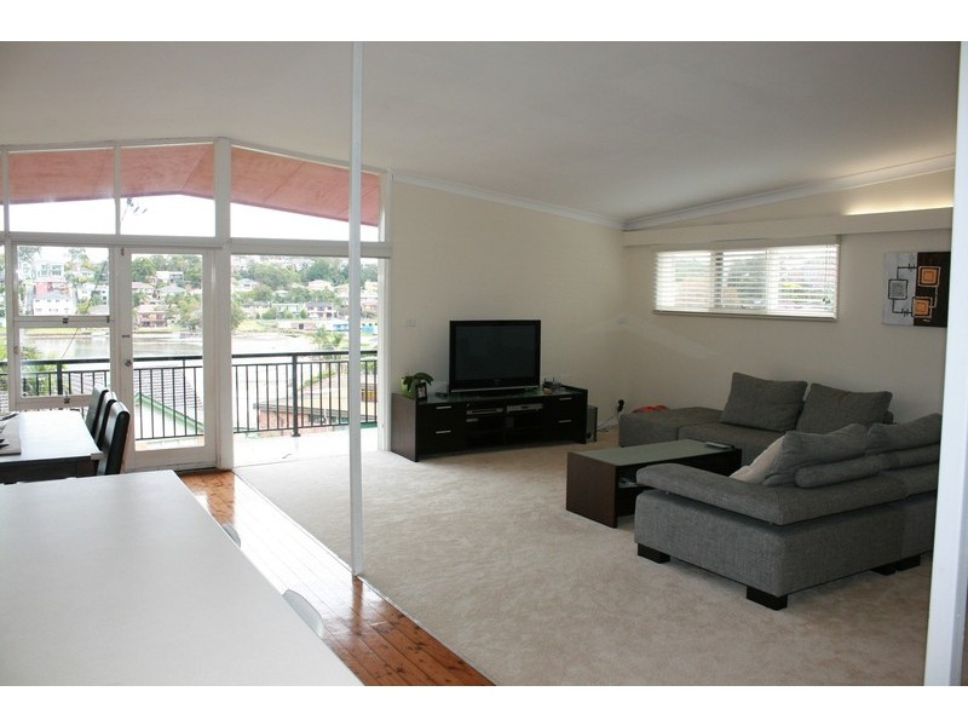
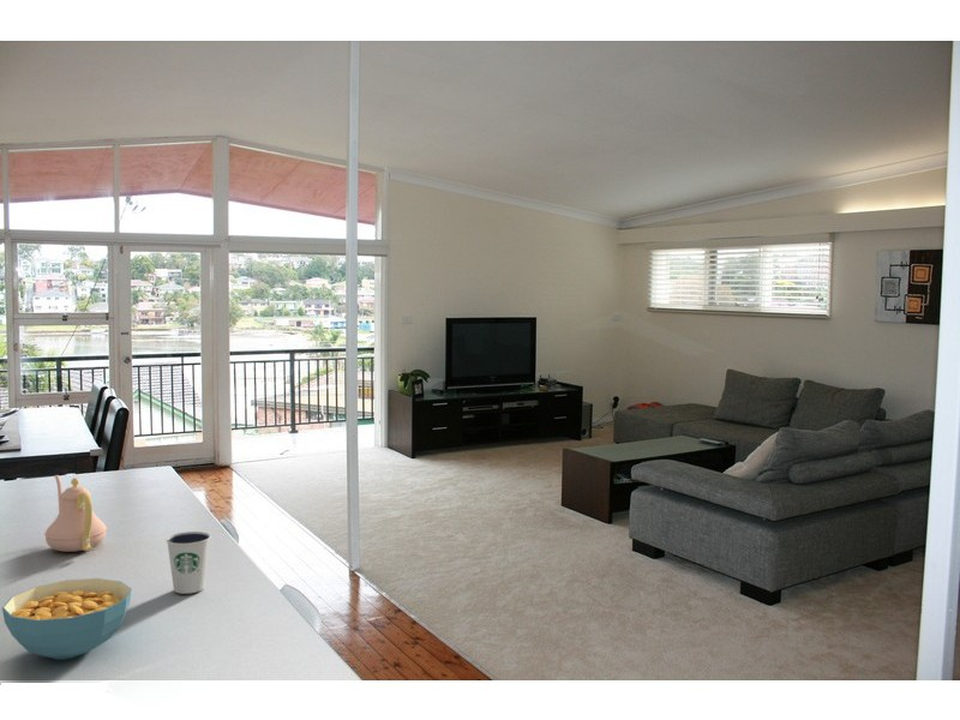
+ teapot (71, 510)
+ cereal bowl (70, 624)
+ dixie cup (188, 563)
